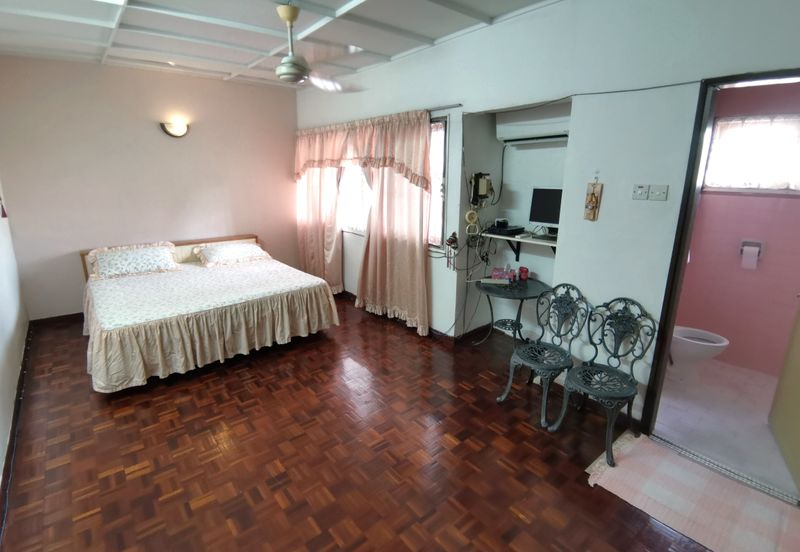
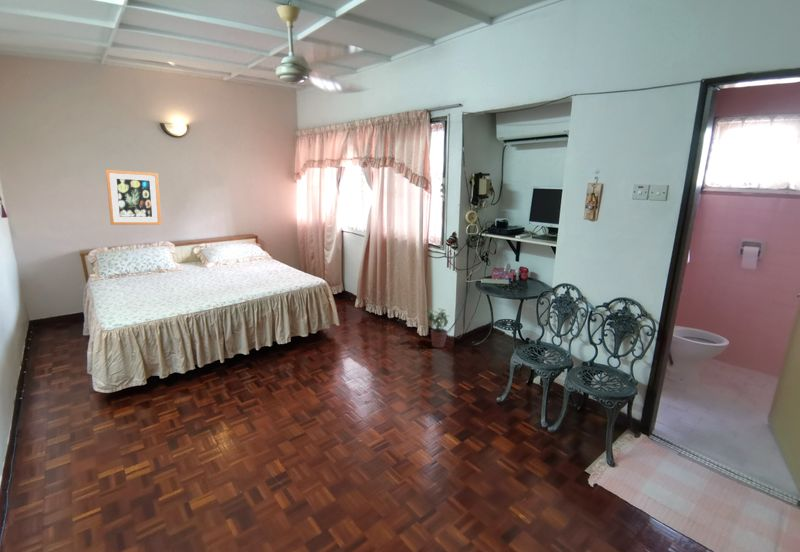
+ wall art (134, 198)
+ potted plant (438, 326)
